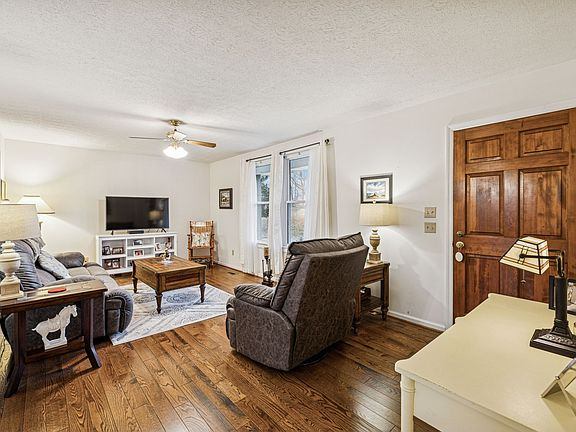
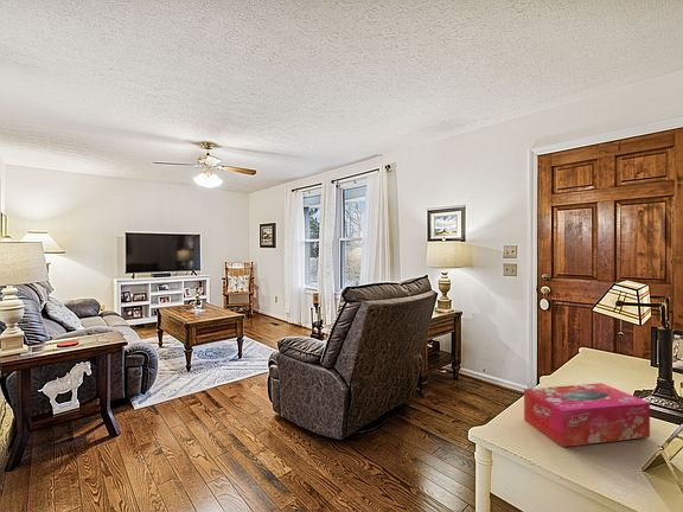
+ tissue box (583, 411)
